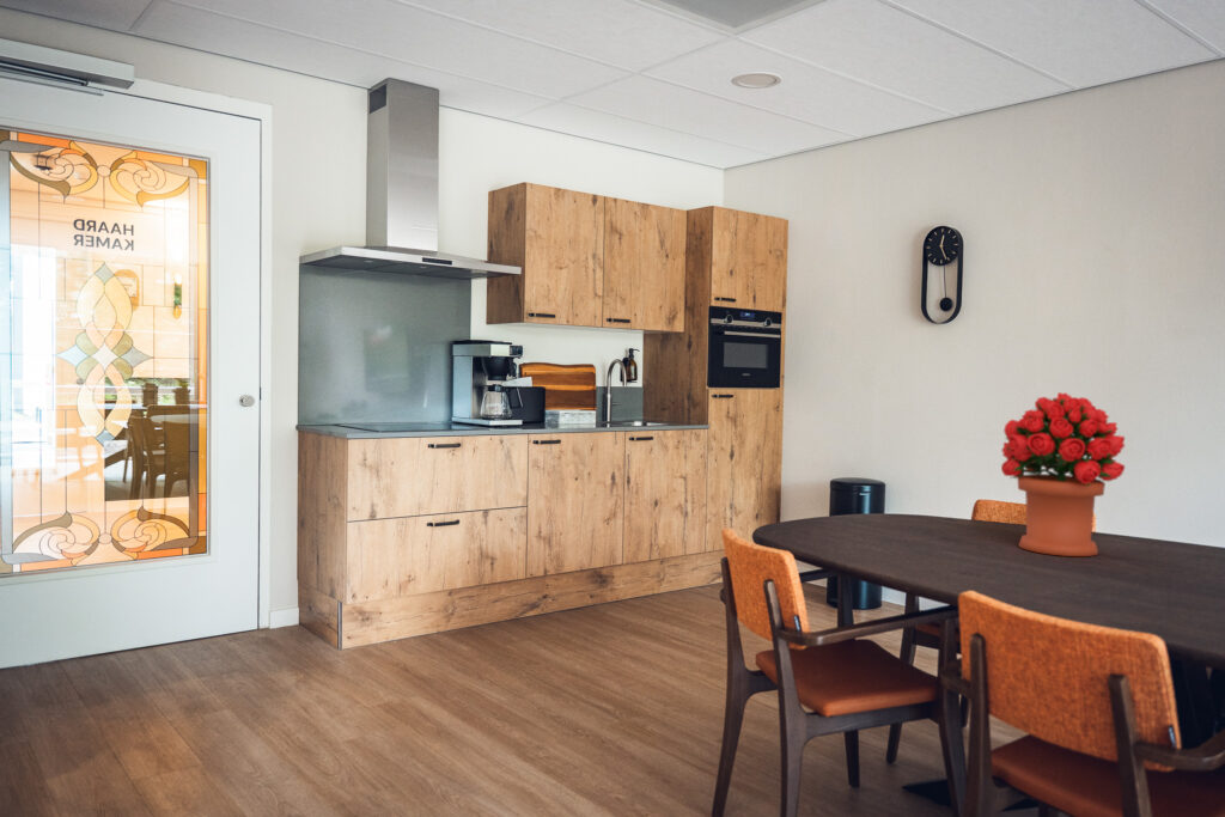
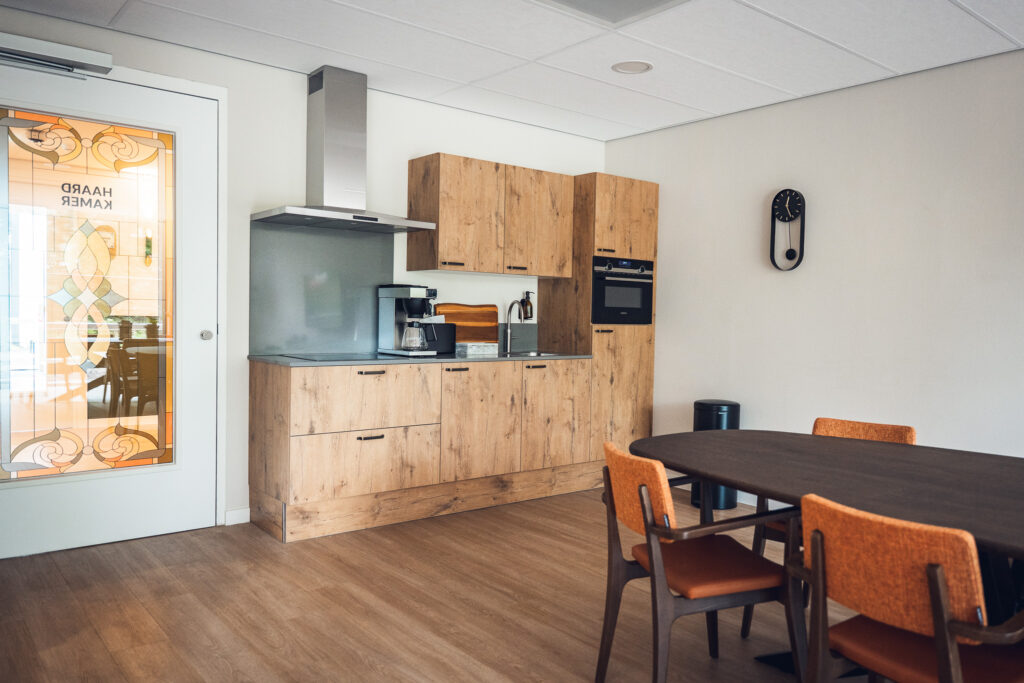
- bouquet (1061, 470)
